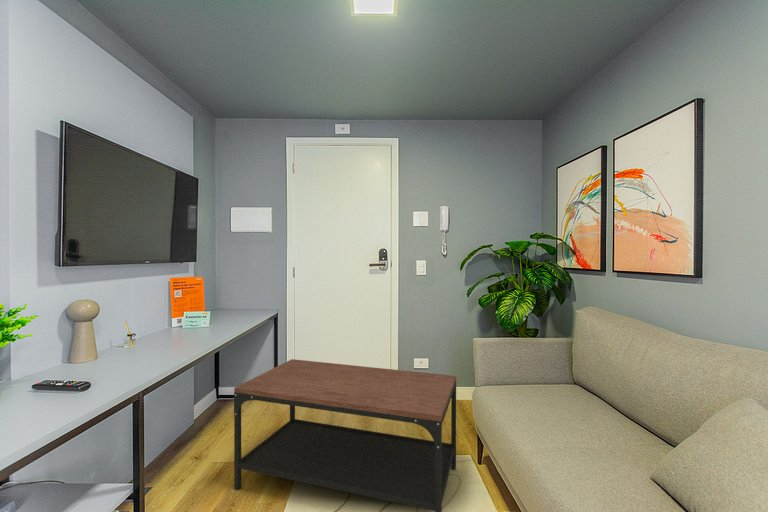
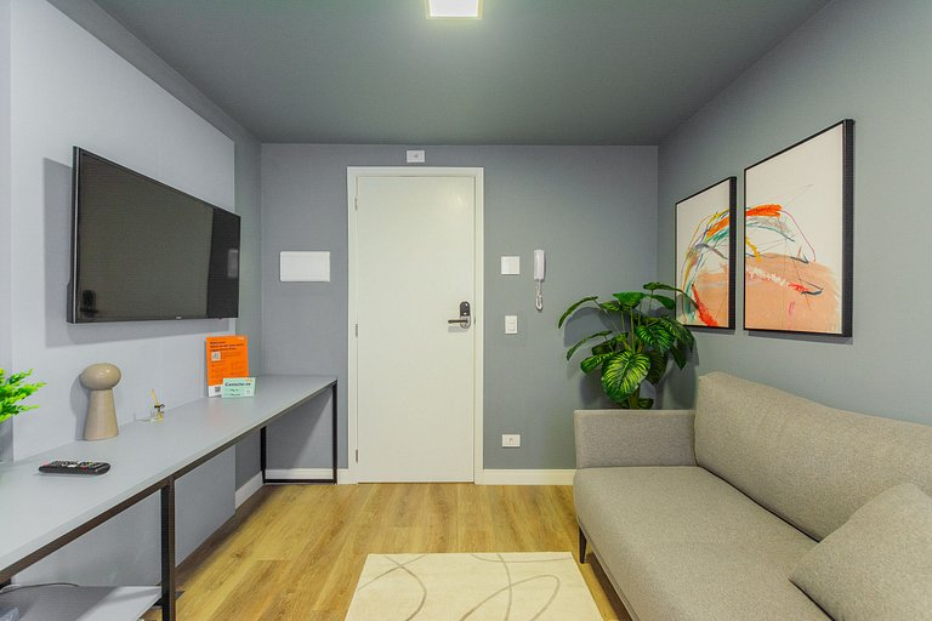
- coffee table (350, 429)
